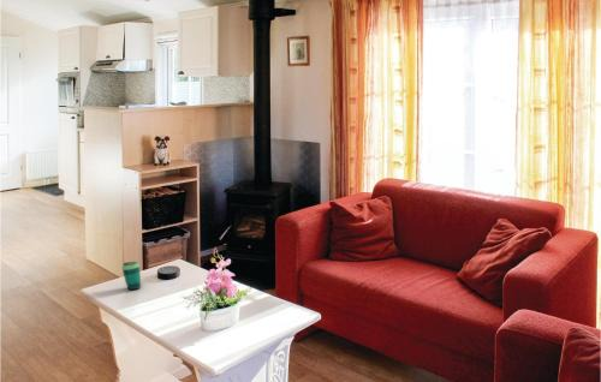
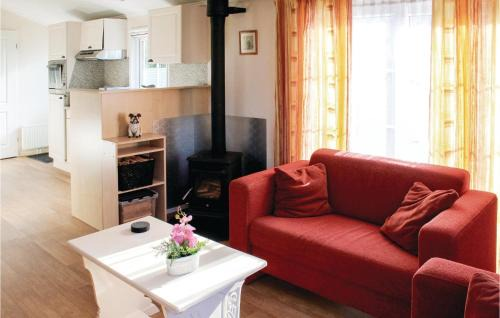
- cup (131, 275)
